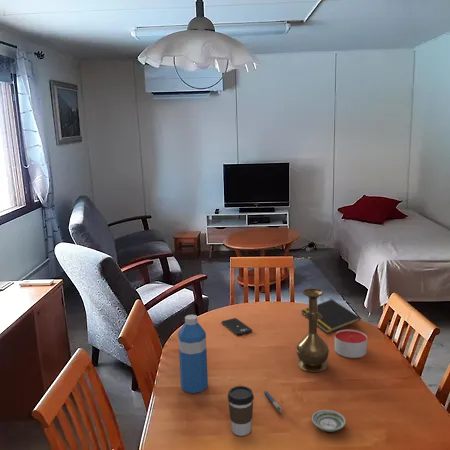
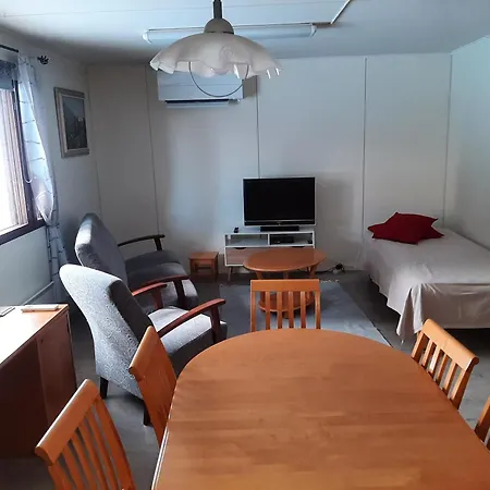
- notepad (329, 315)
- smartphone (236, 326)
- saucer (328, 422)
- coffee cup (240, 411)
- pen (273, 400)
- candle (350, 342)
- vase (312, 328)
- water bottle (192, 351)
